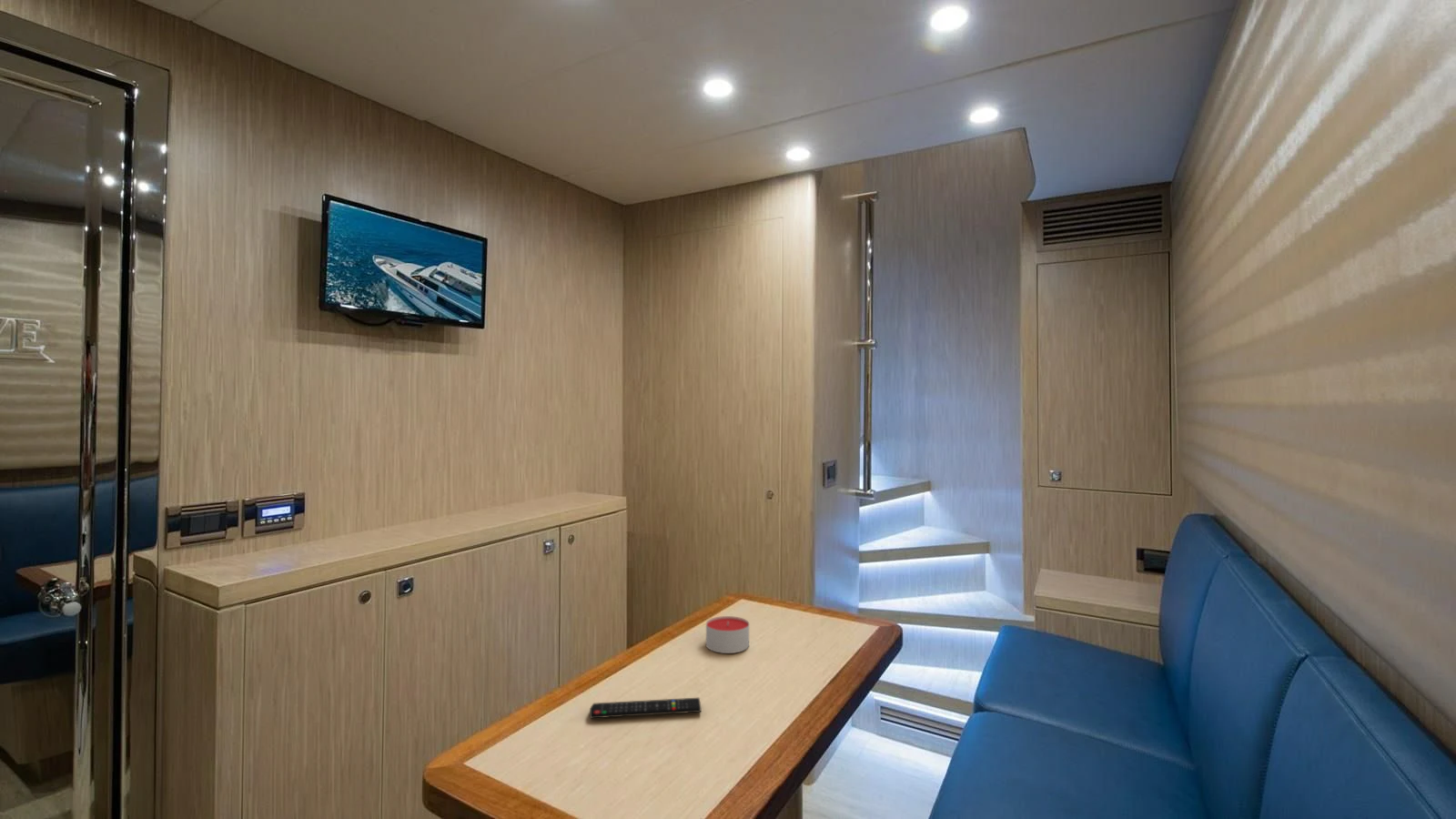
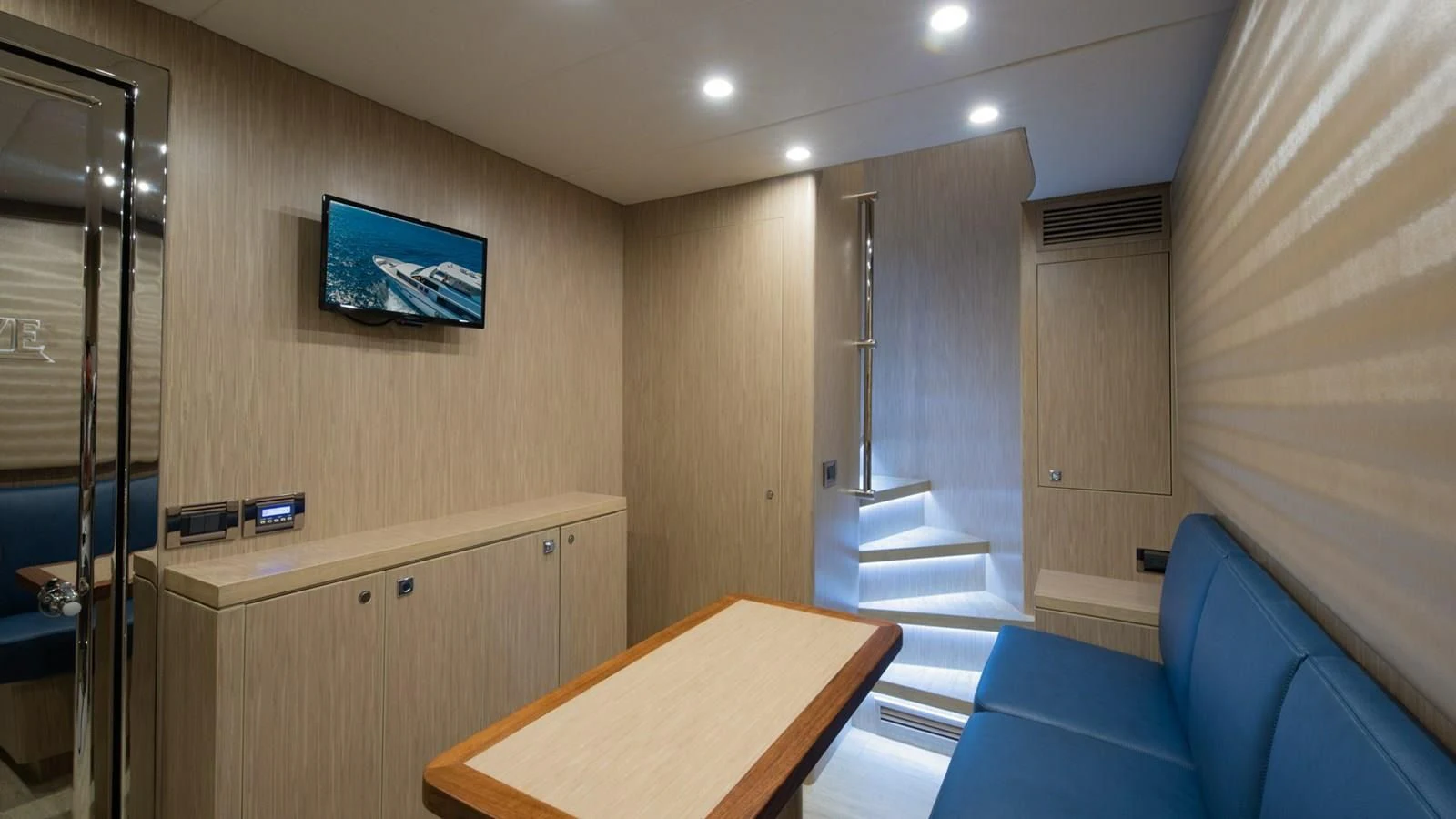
- remote control (645, 709)
- candle (727, 633)
